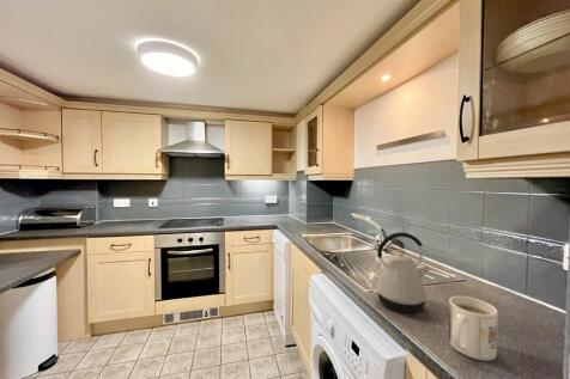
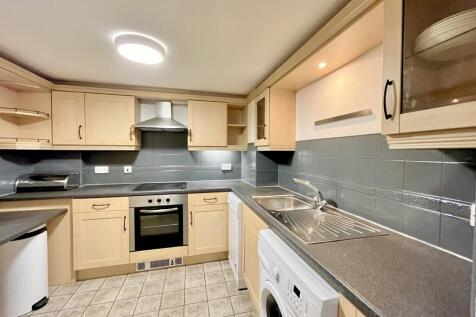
- mug (467, 326)
- kettle (402, 268)
